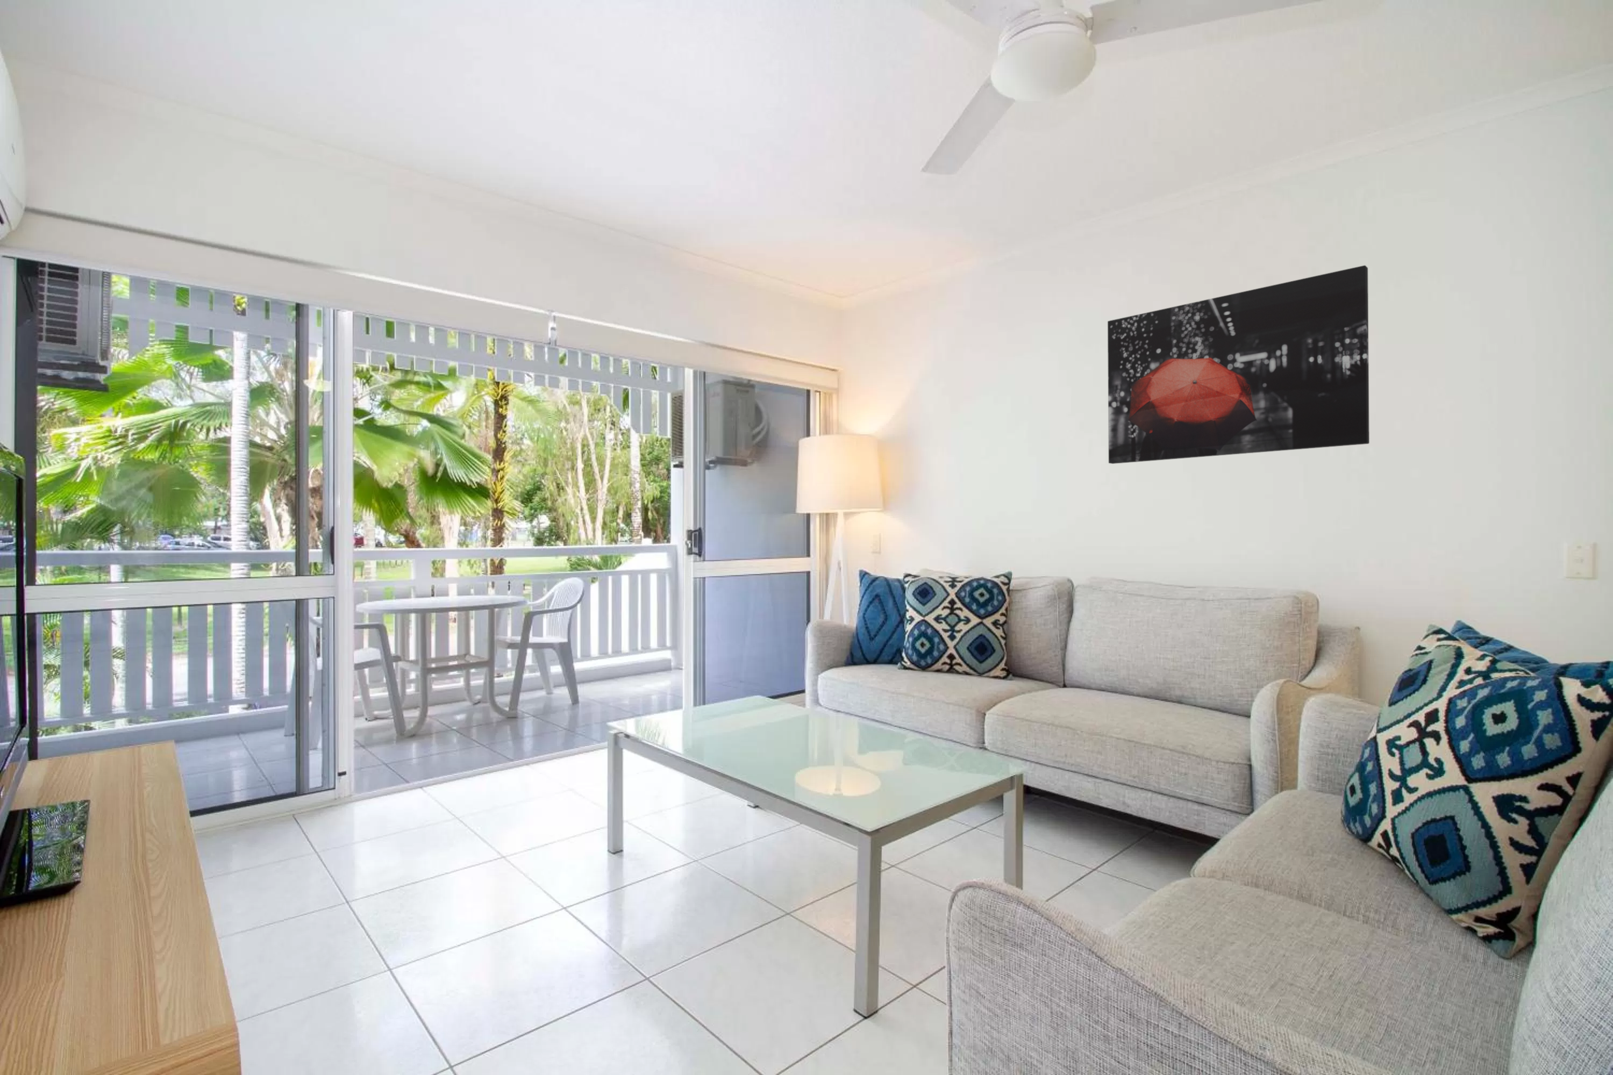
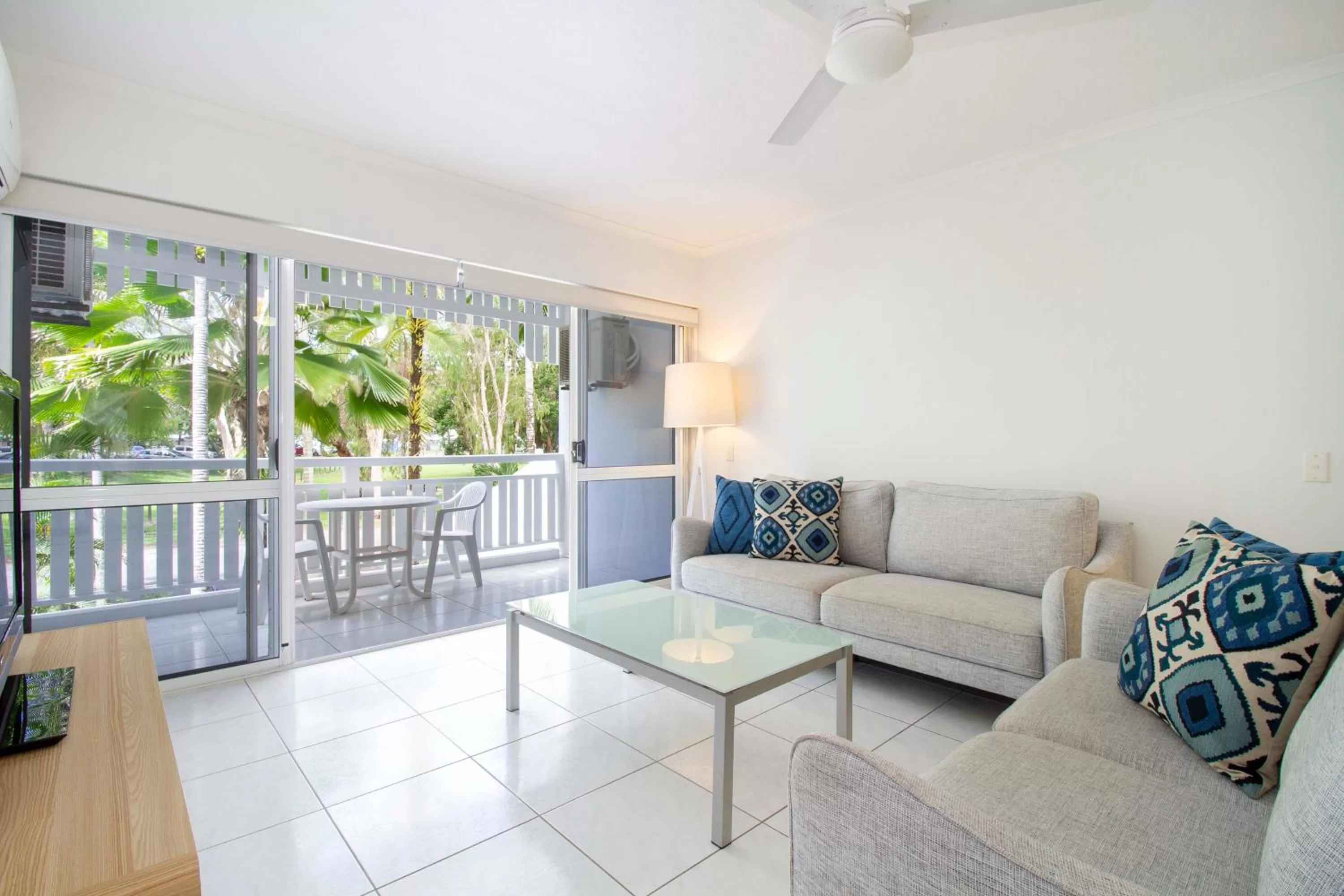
- wall art (1224, 376)
